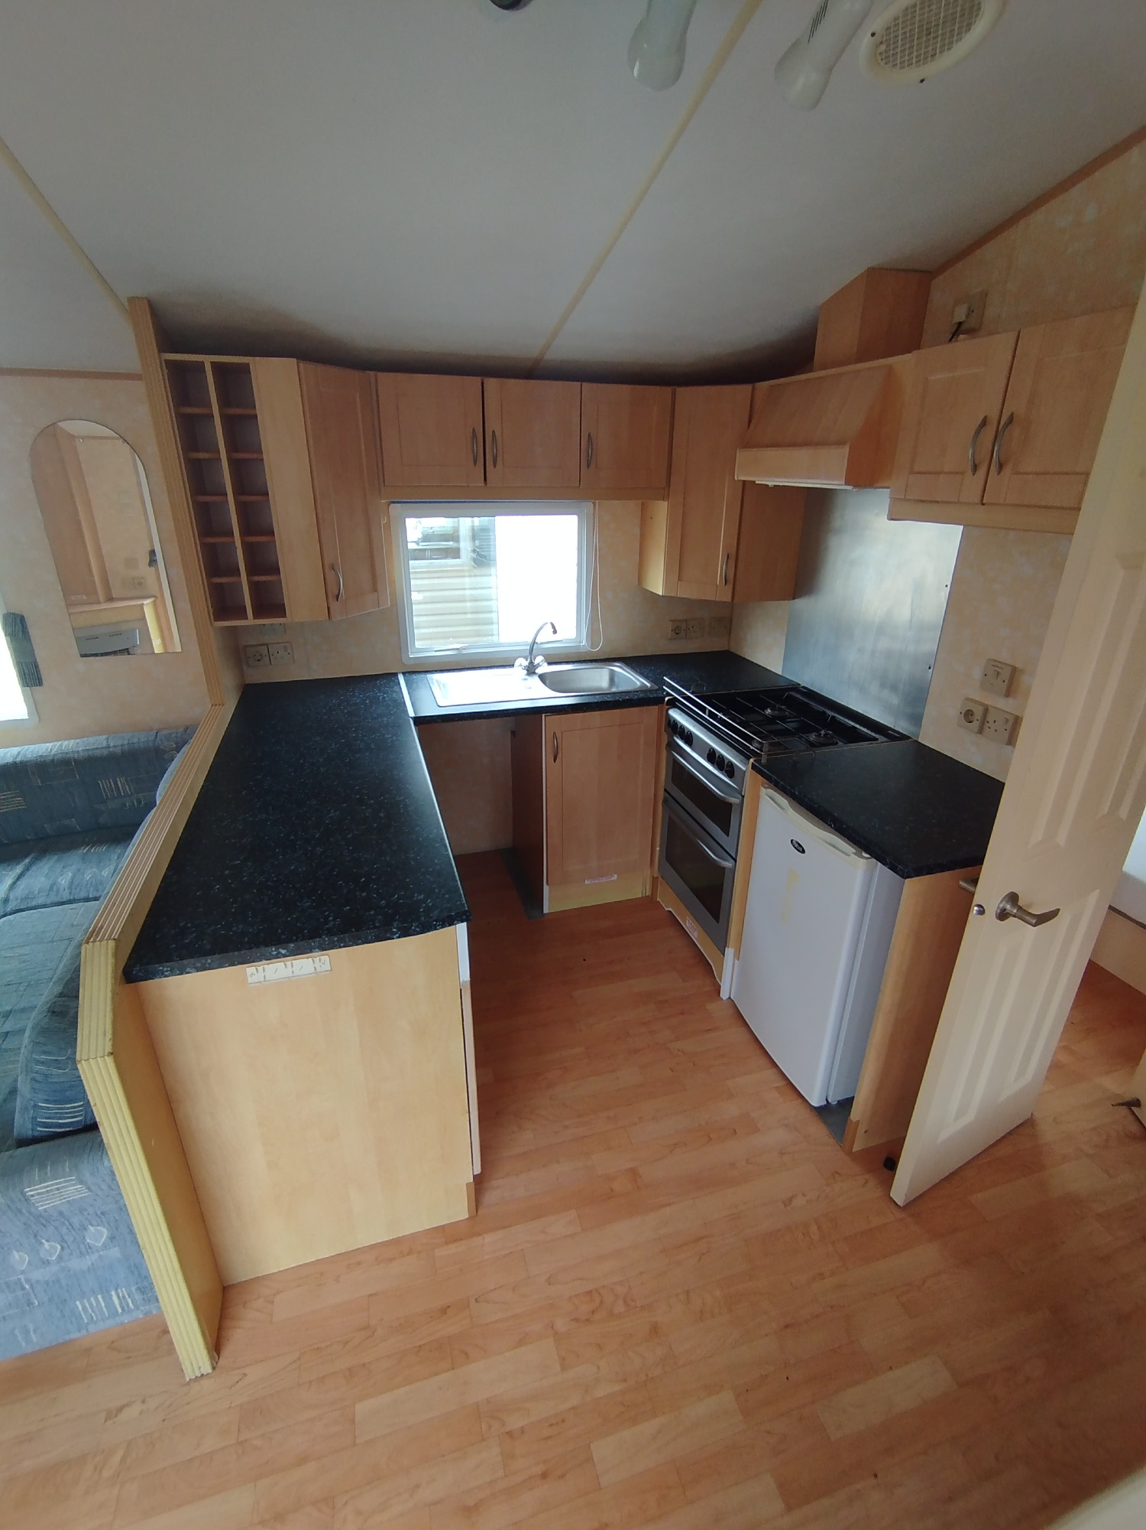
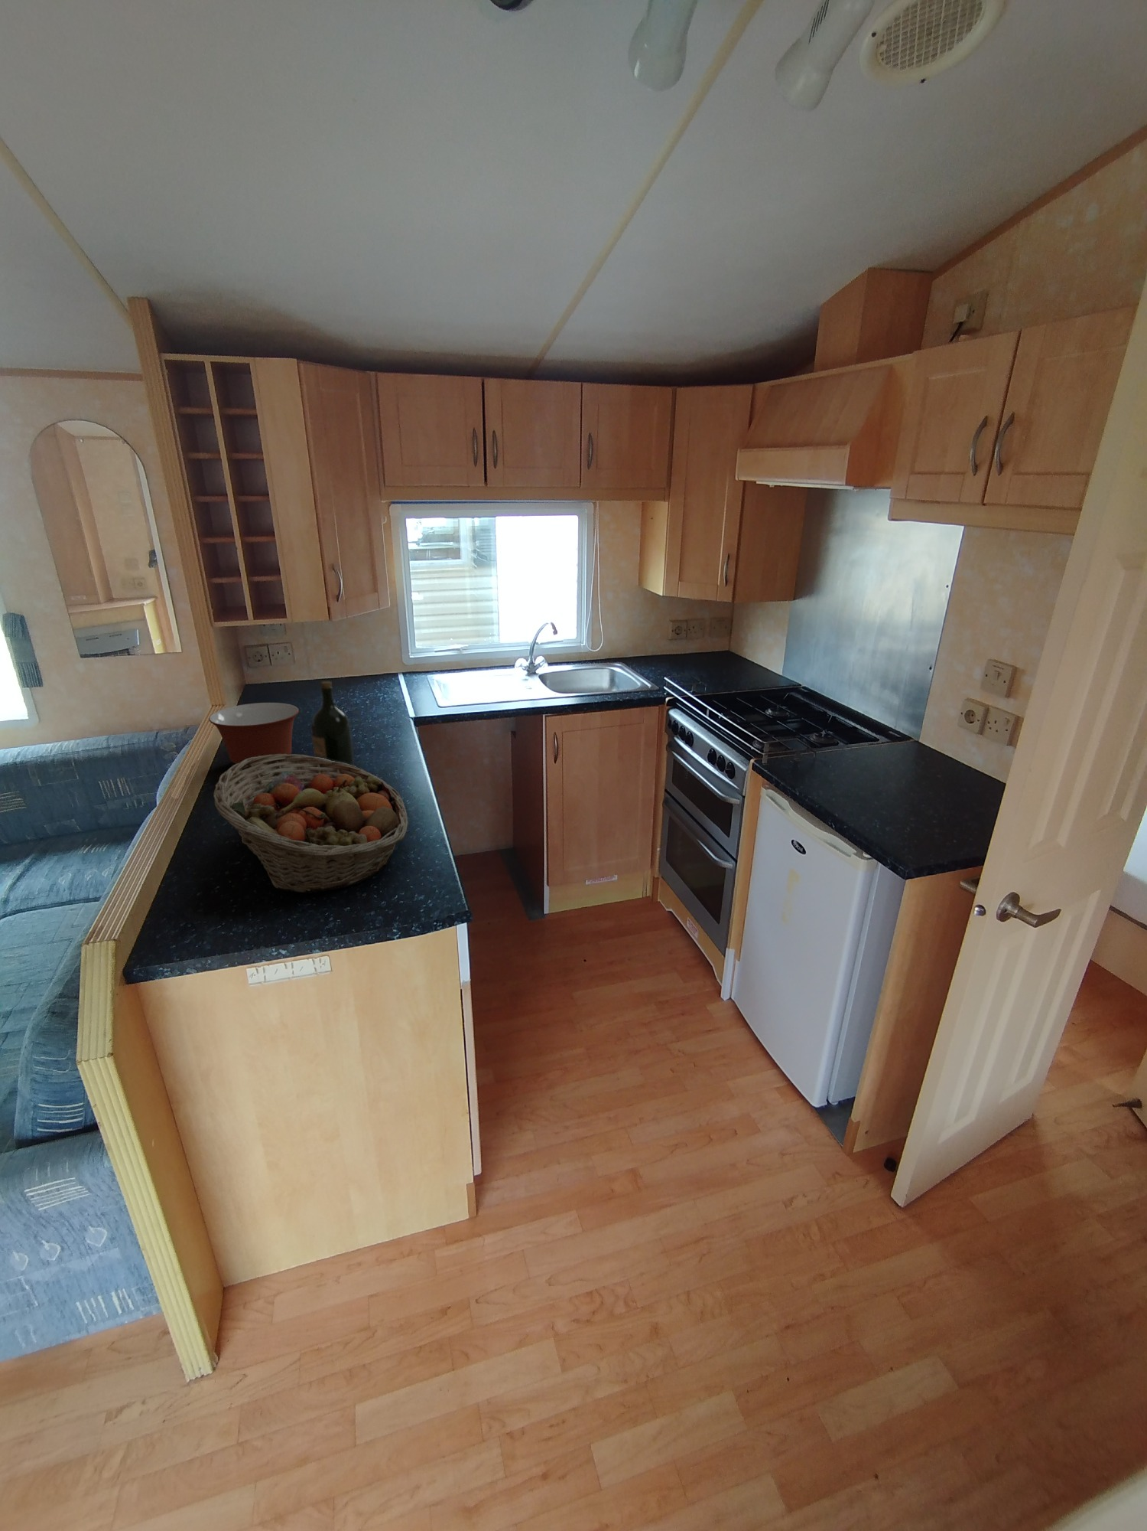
+ wine bottle (331, 734)
+ fruit basket (318, 815)
+ mixing bowl (259, 738)
